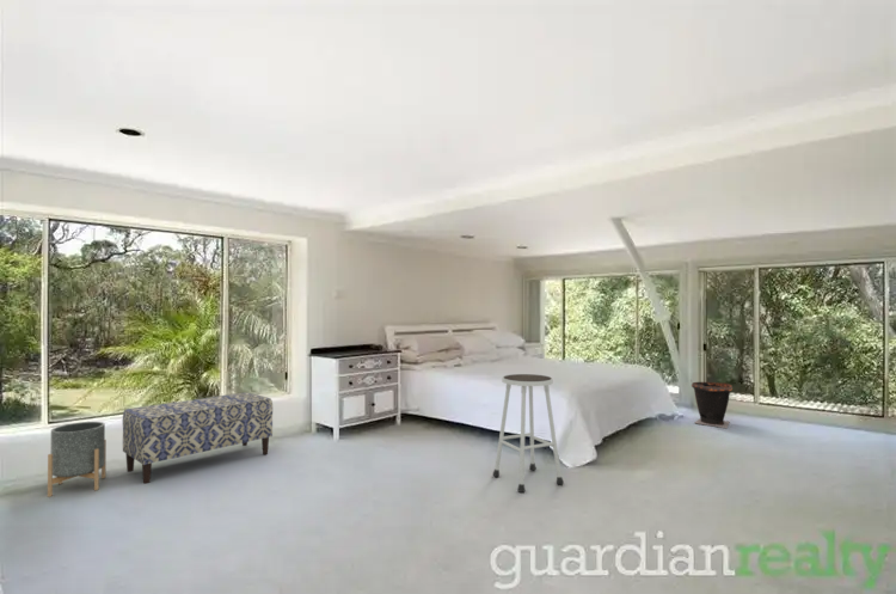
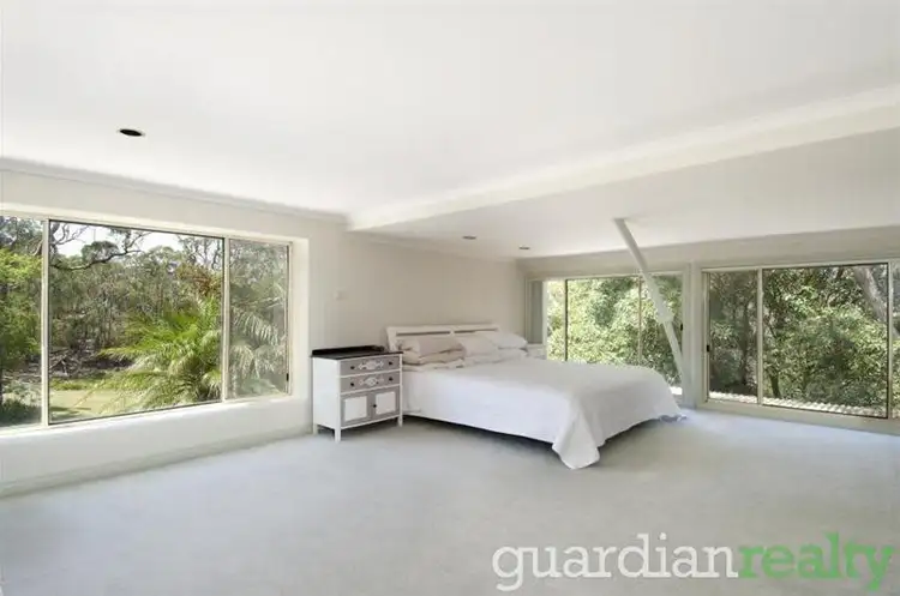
- stool (529, 427)
- bench (201, 433)
- waste bin (711, 402)
- planter (78, 457)
